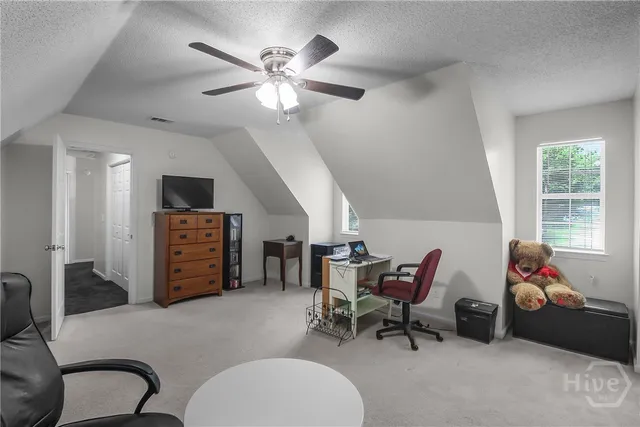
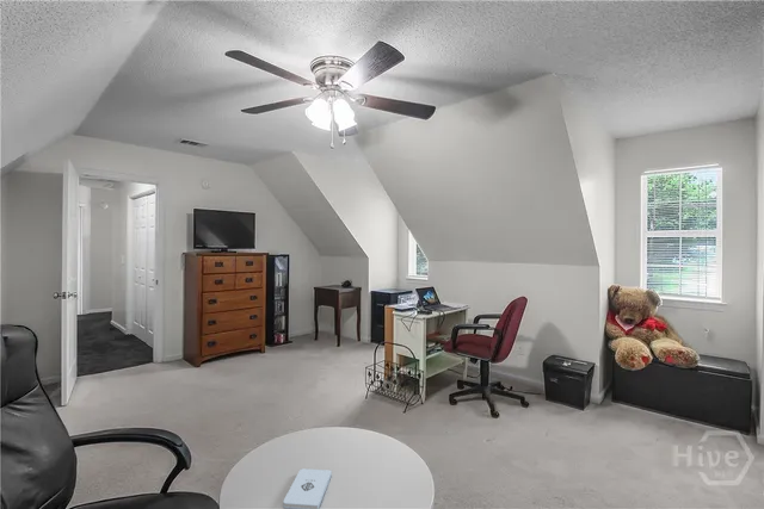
+ notepad (308, 488)
